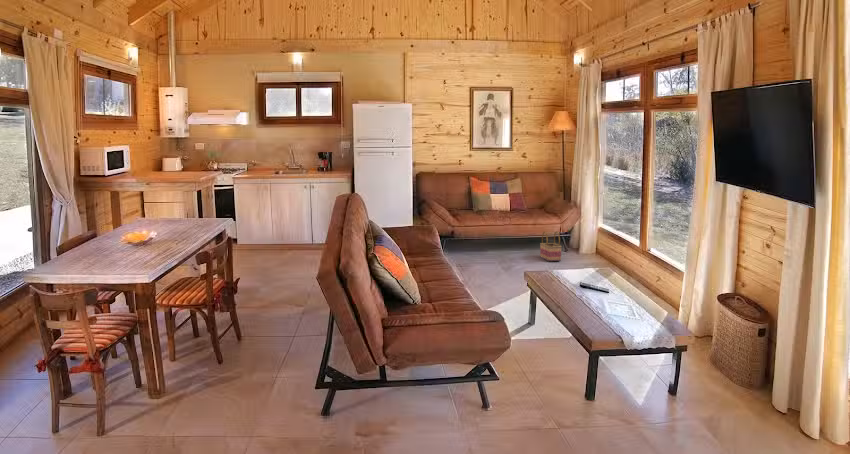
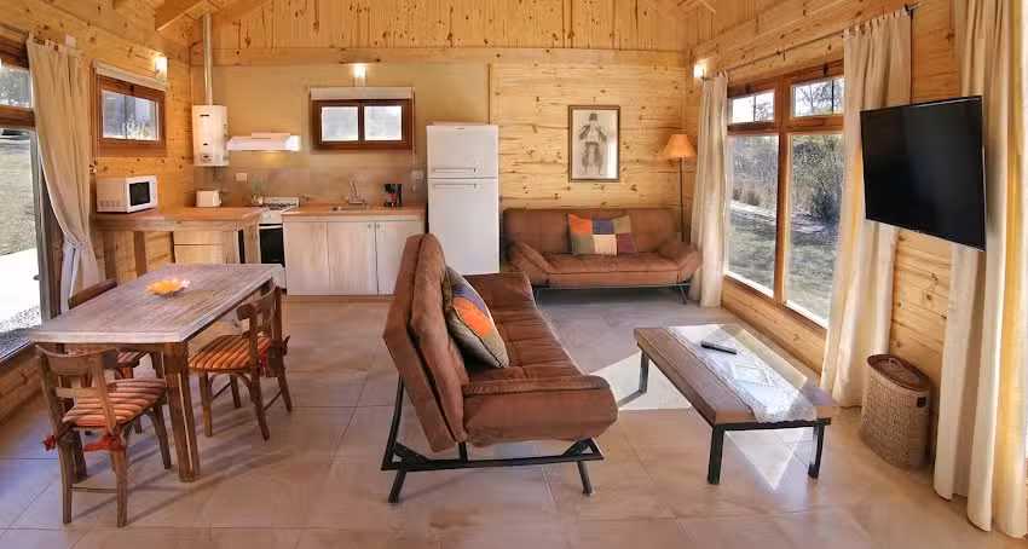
- basket (550, 245)
